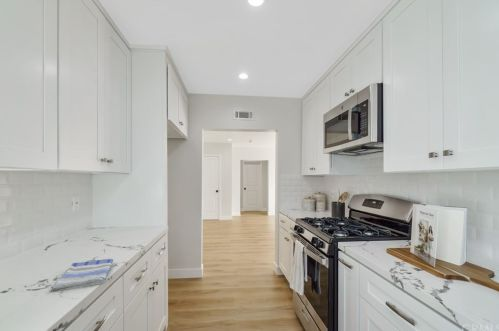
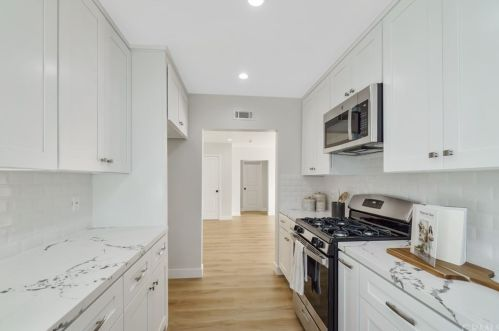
- dish towel (86, 272)
